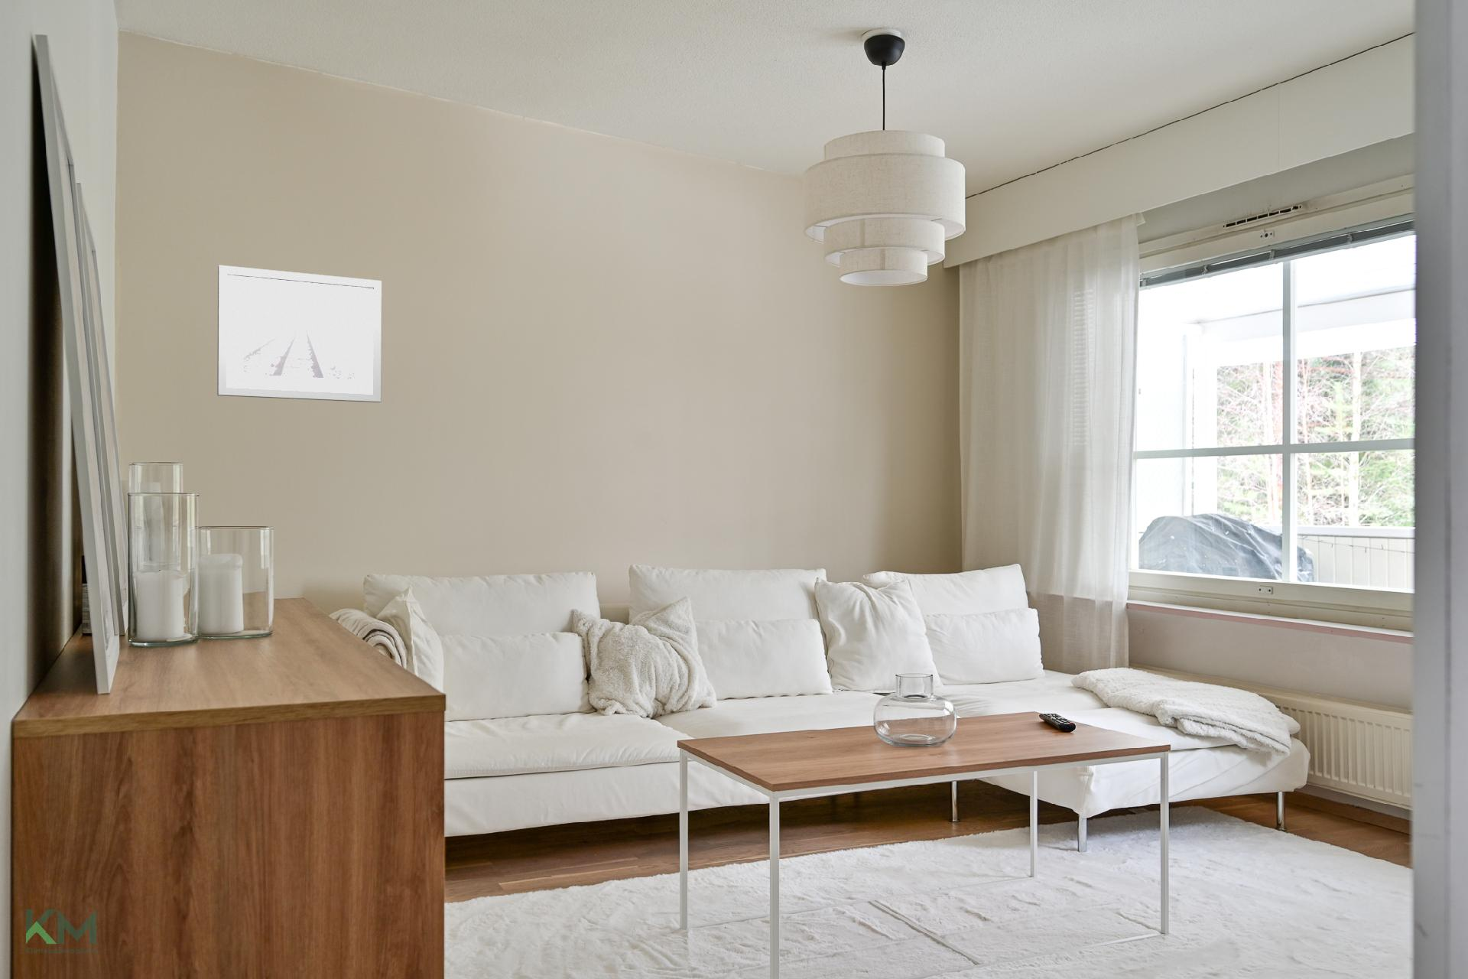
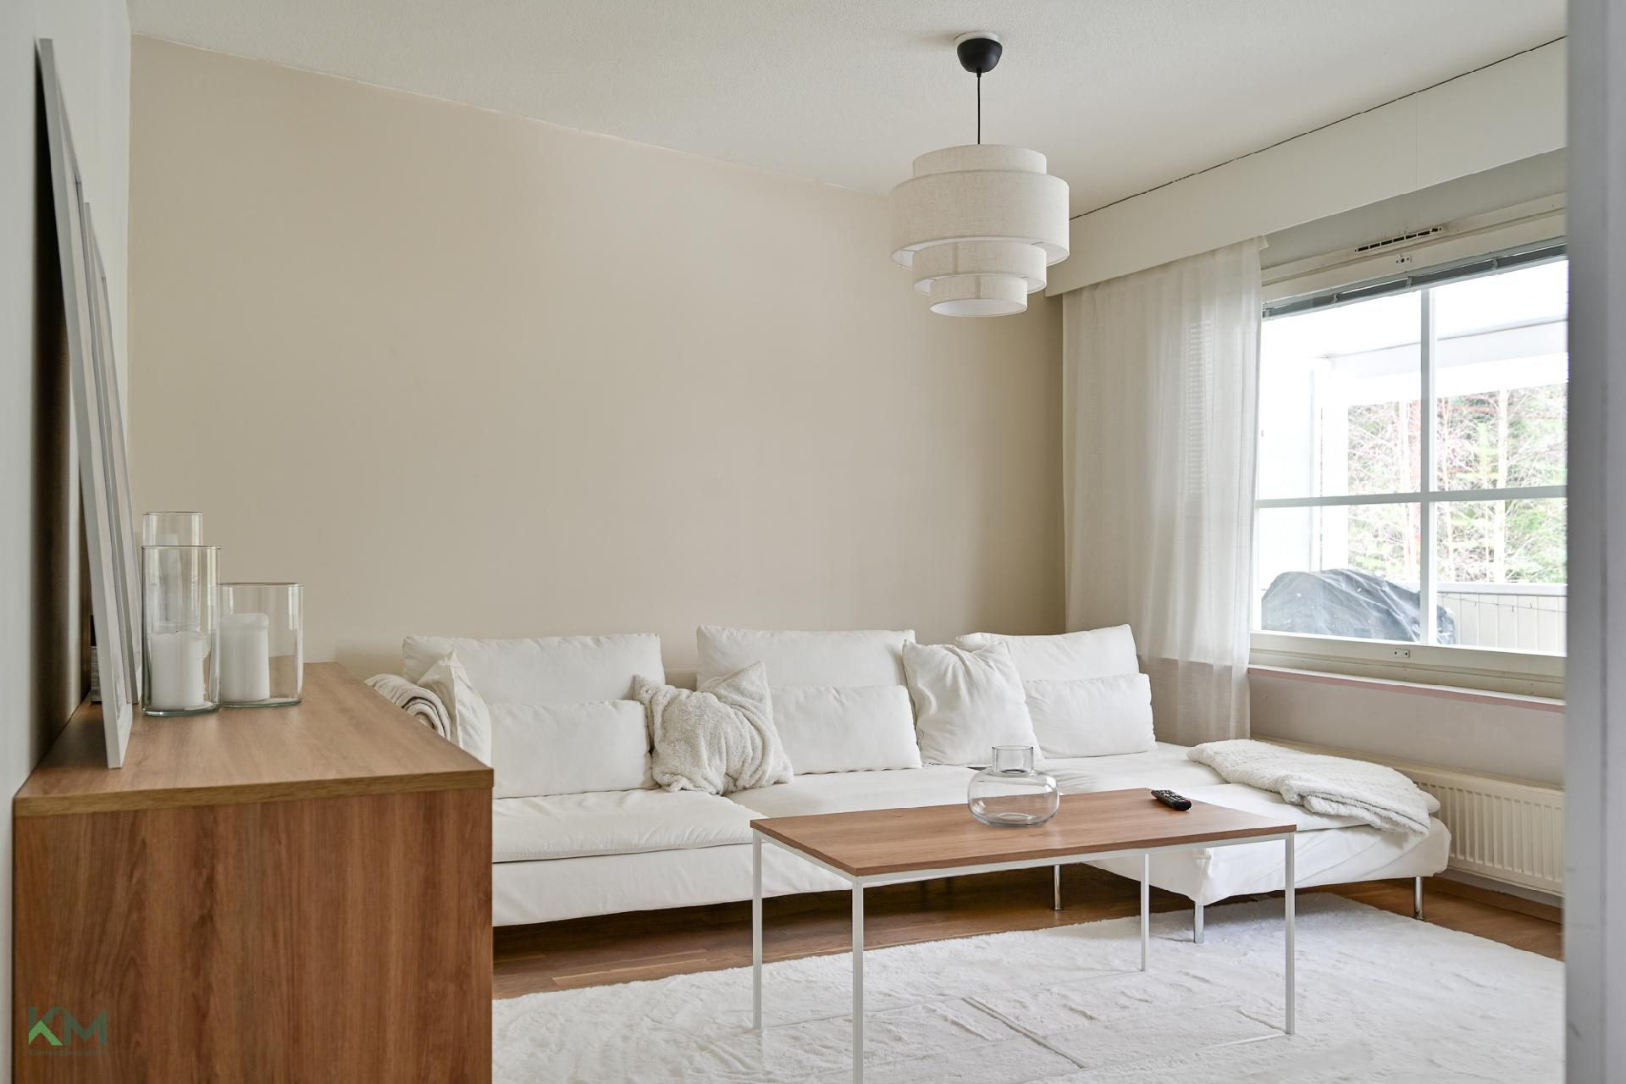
- wall art (301, 335)
